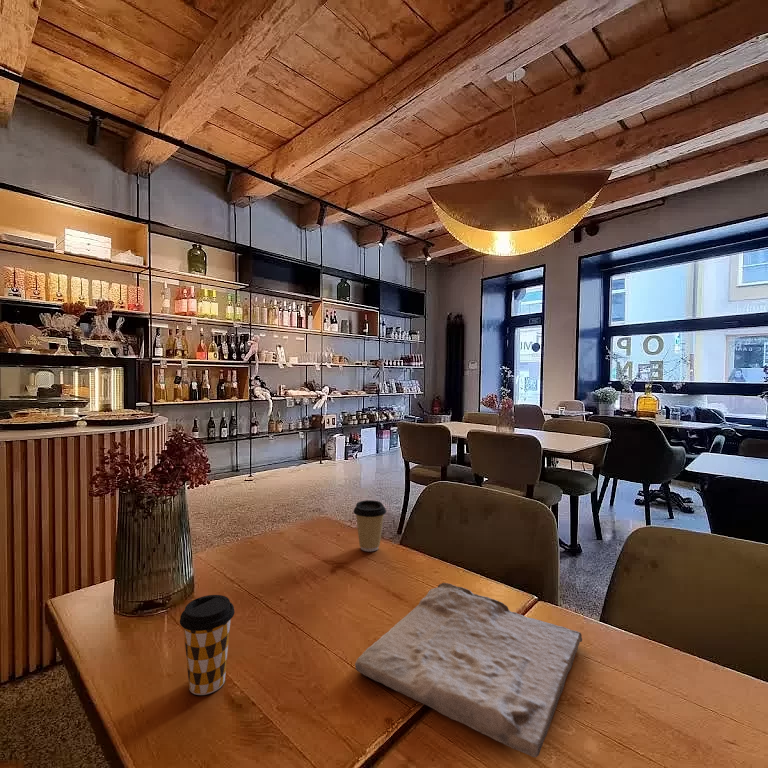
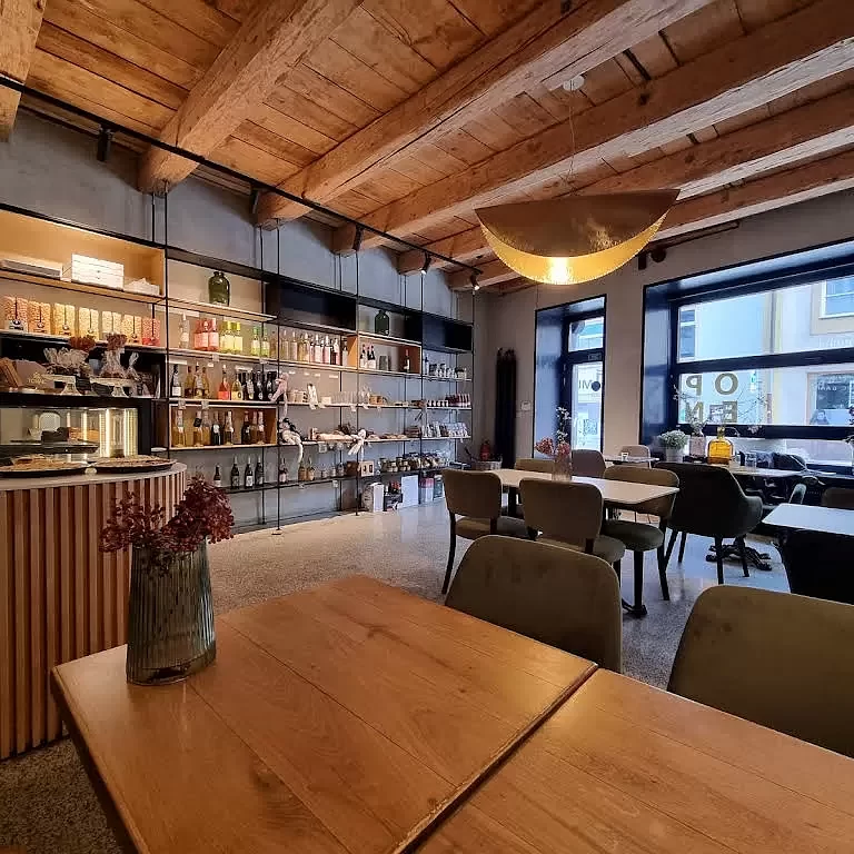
- coffee cup (369, 526)
- napkin (474, 646)
- coffee cup (207, 644)
